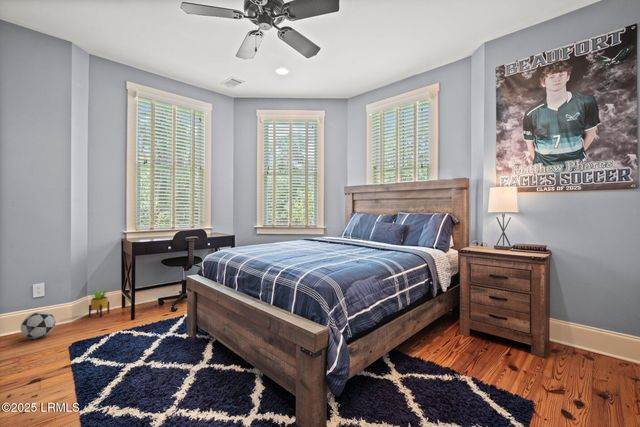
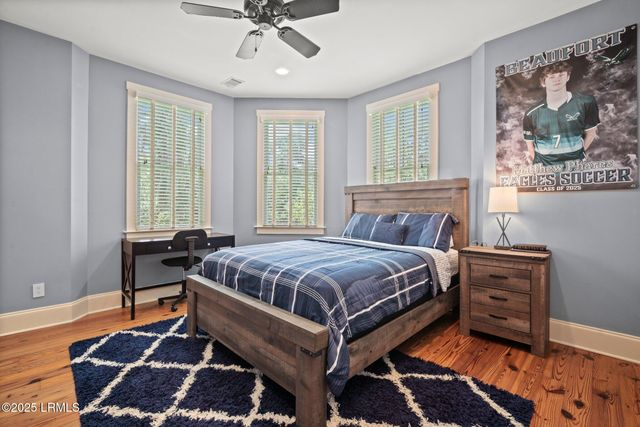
- potted plant (99, 300)
- soccer ball (38, 324)
